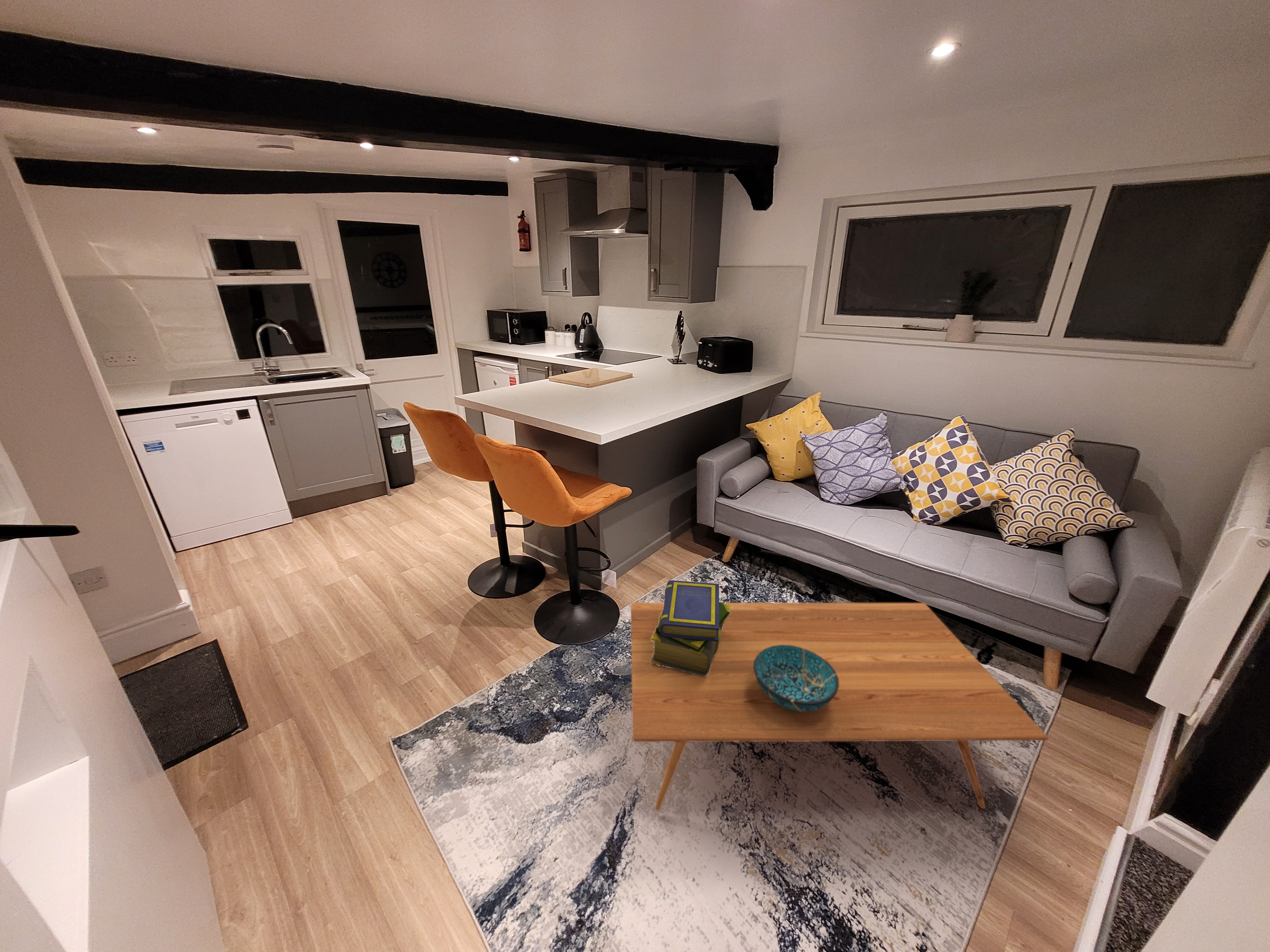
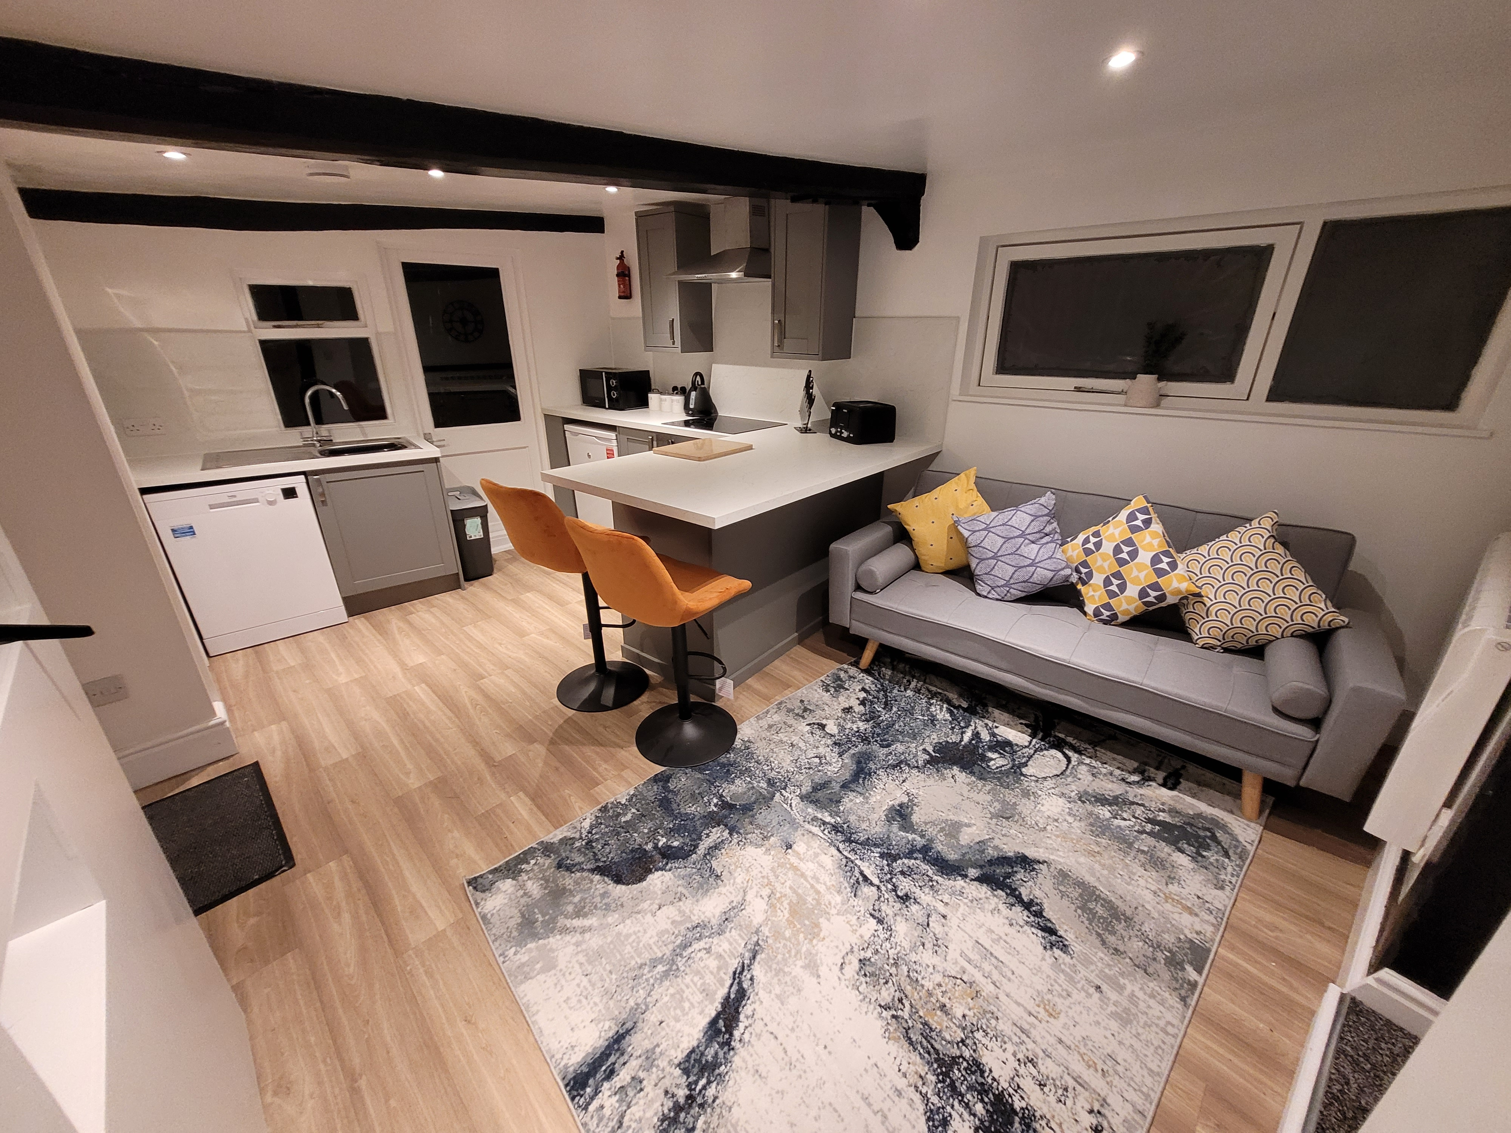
- decorative bowl (793, 684)
- coffee table (795, 711)
- stack of books (692, 624)
